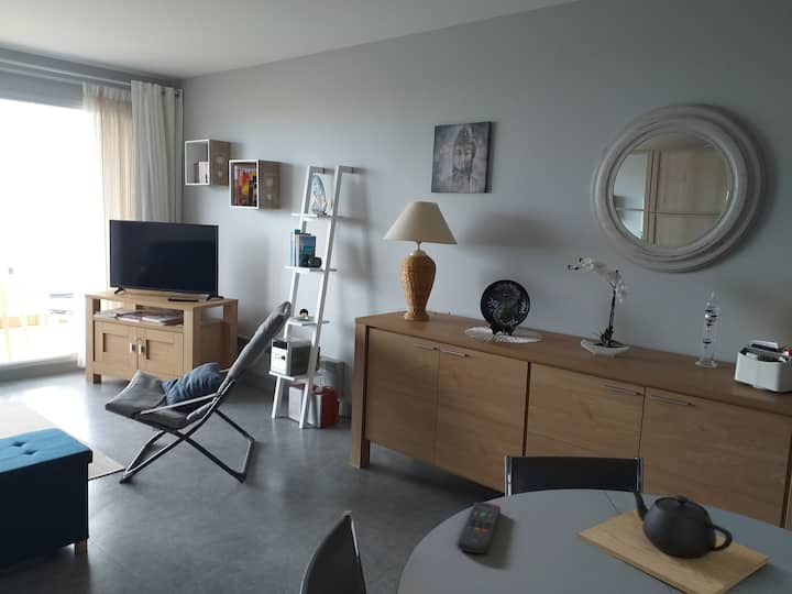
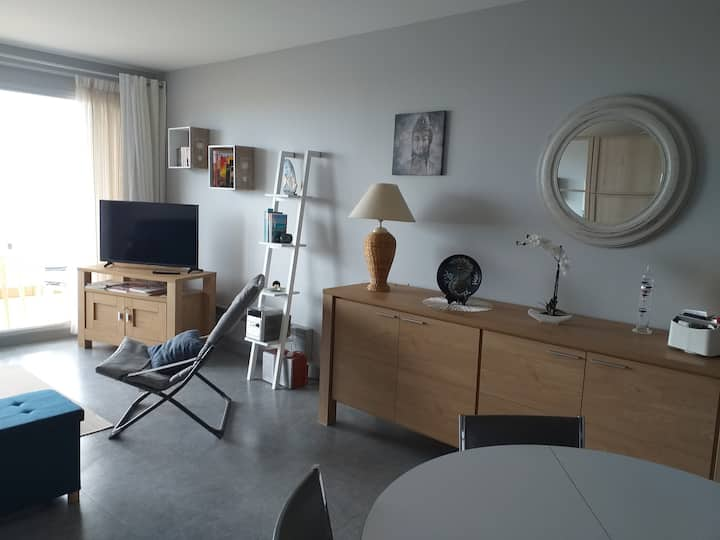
- remote control (480, 525)
- teapot (672, 521)
